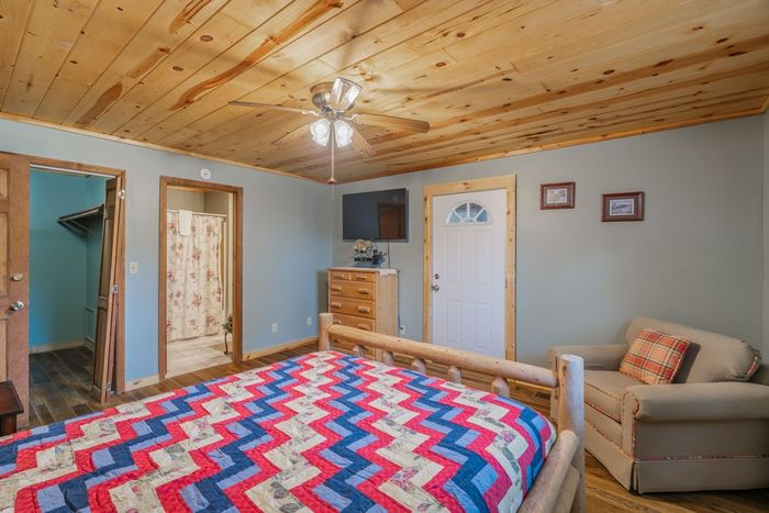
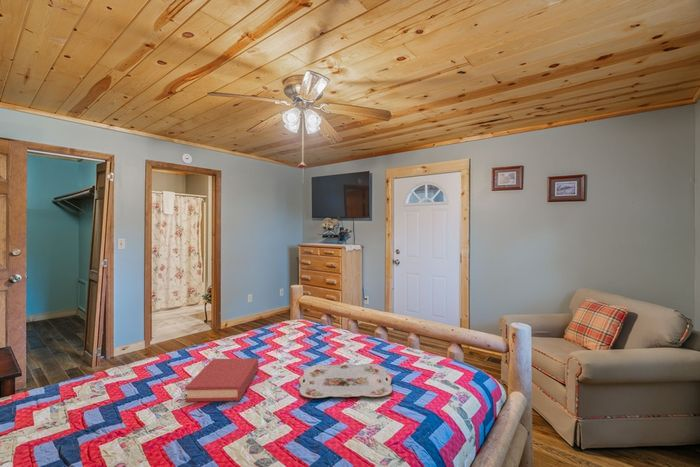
+ hardback book (225, 377)
+ serving tray (345, 380)
